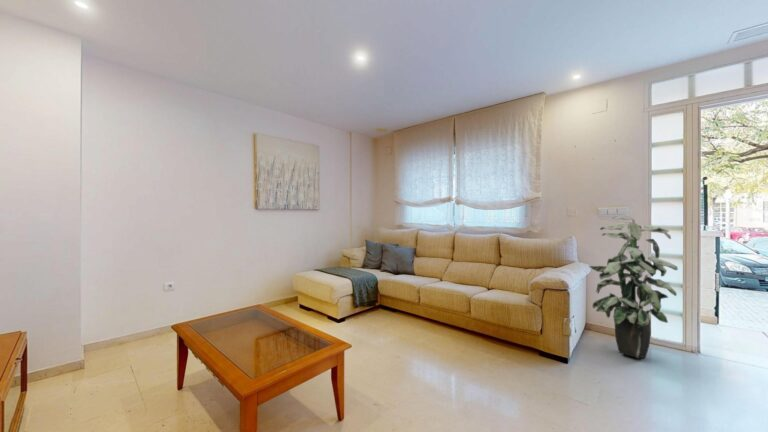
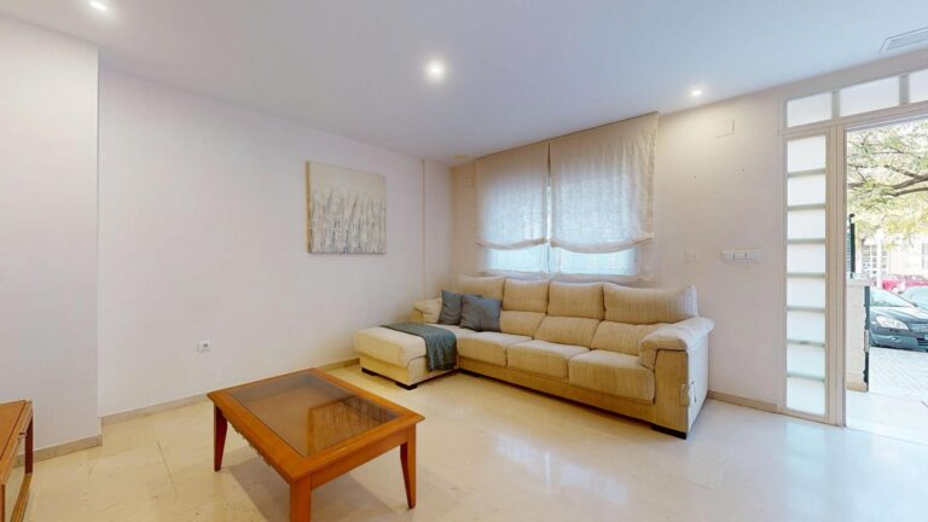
- indoor plant (628, 284)
